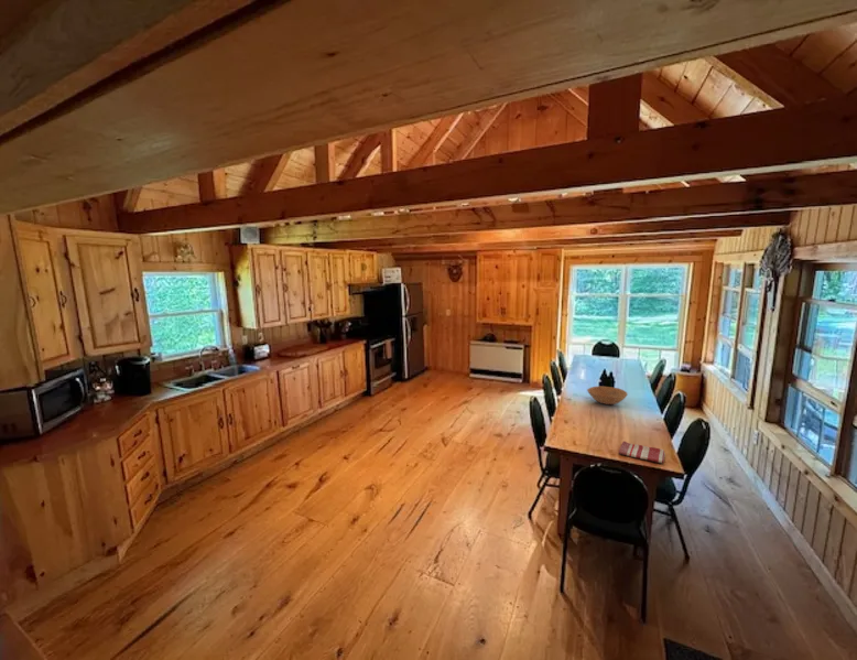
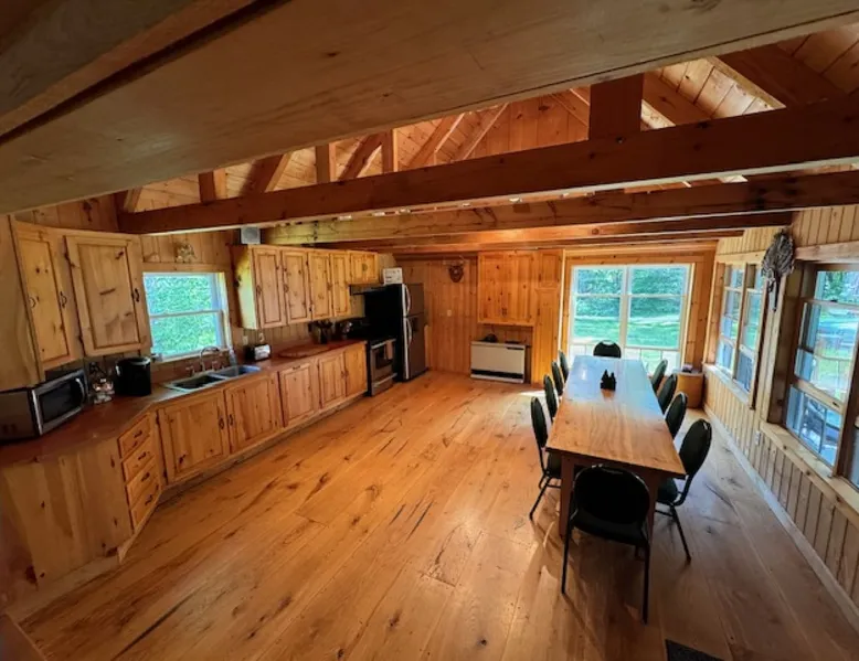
- dish towel (641, 452)
- bowl (606, 397)
